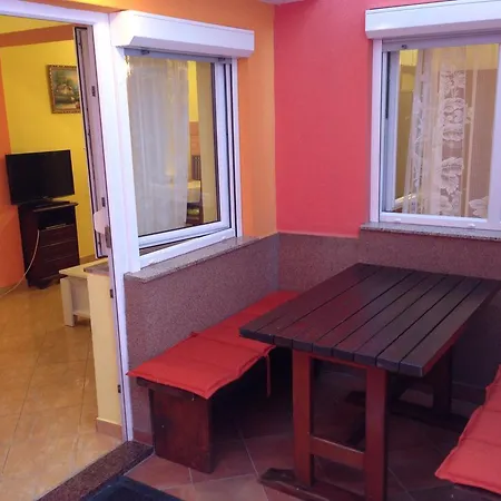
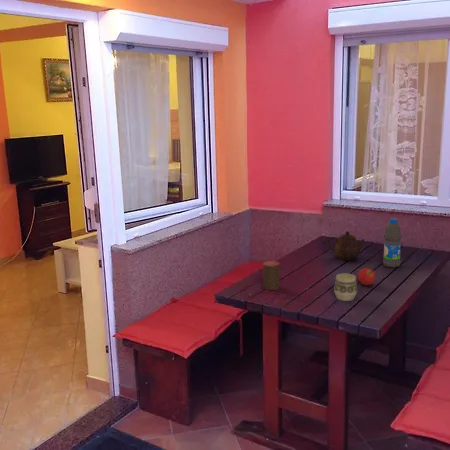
+ teapot (345, 244)
+ cup (345, 287)
+ water bottle (392, 242)
+ fruit (366, 276)
+ cup (271, 275)
